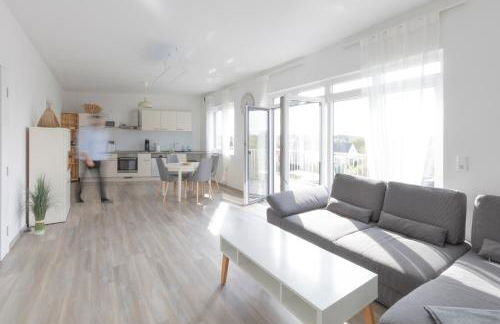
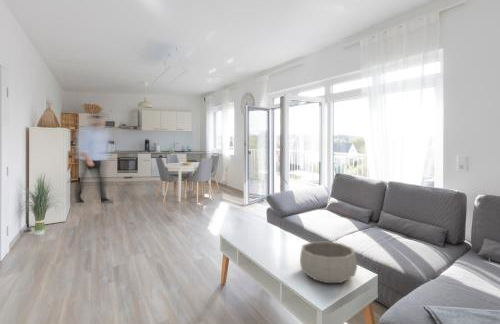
+ decorative bowl (327, 262)
